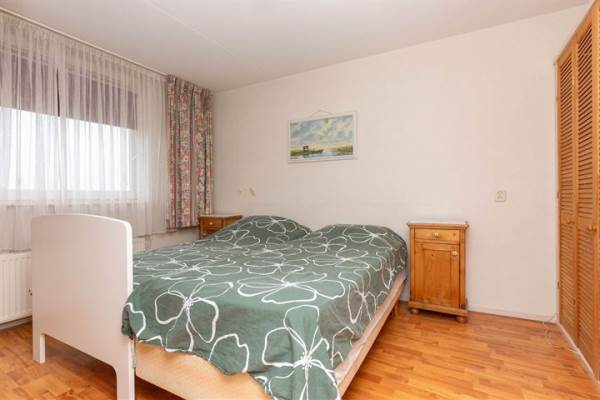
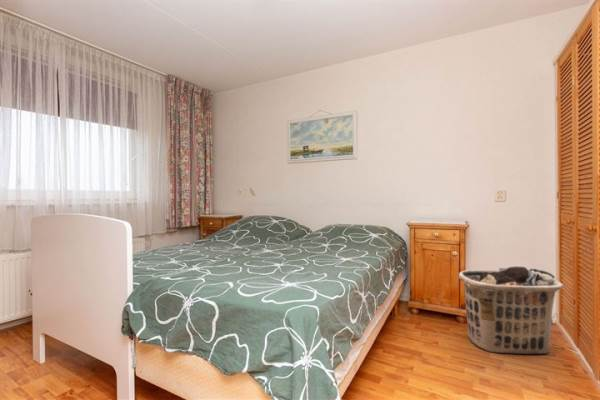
+ clothes hamper (506, 304)
